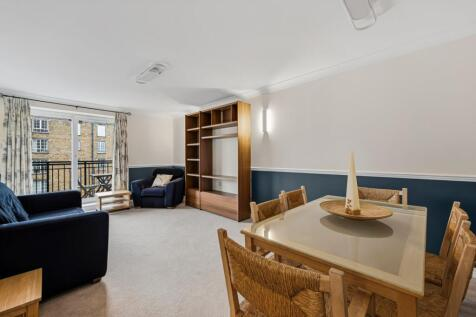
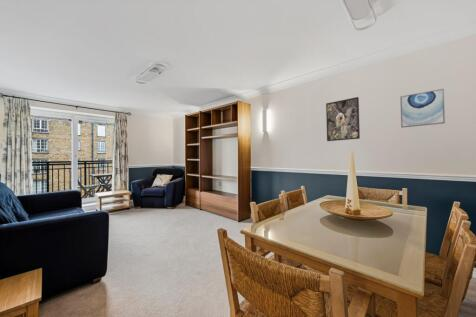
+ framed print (342, 120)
+ wall art (421, 109)
